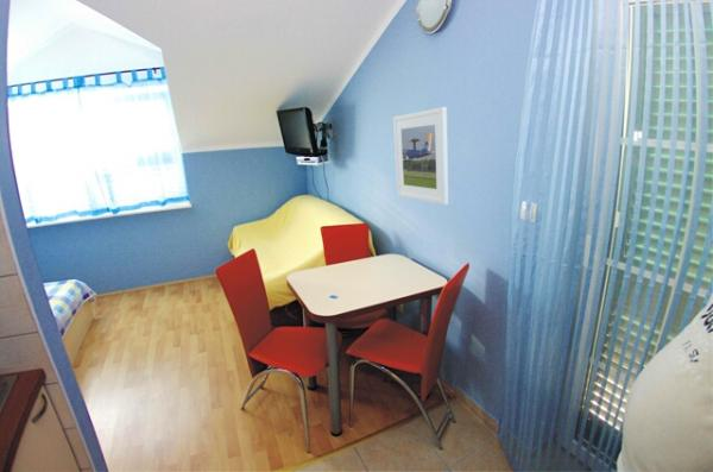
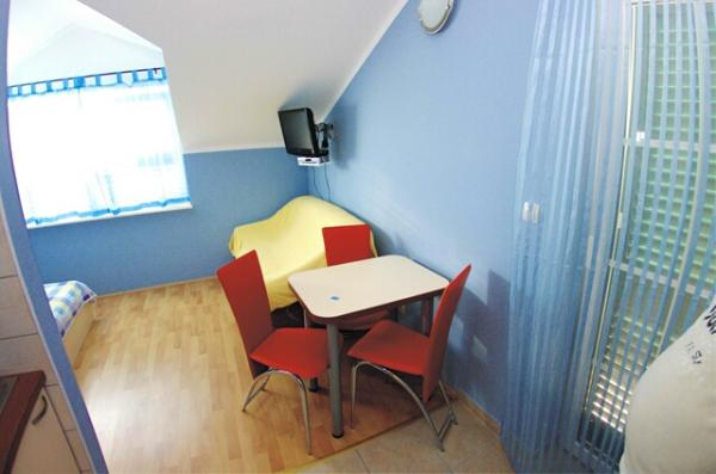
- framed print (418, 157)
